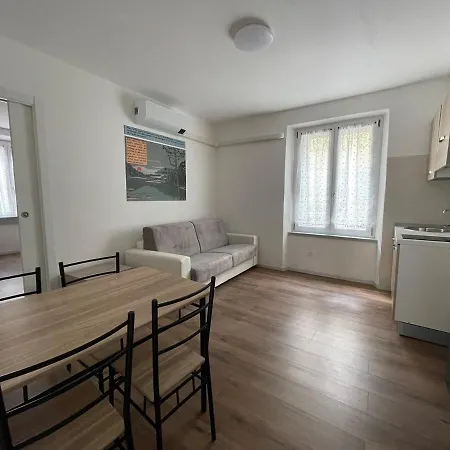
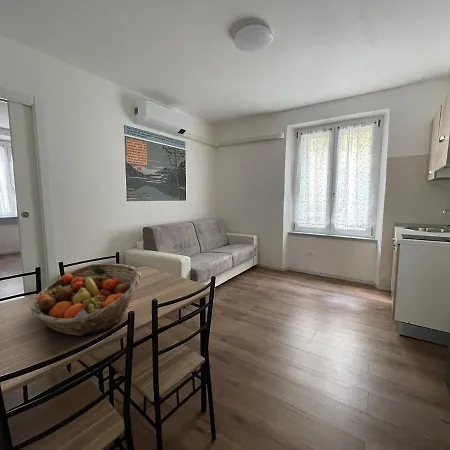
+ fruit basket (90, 295)
